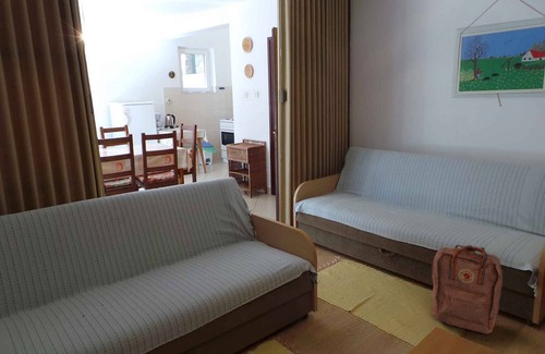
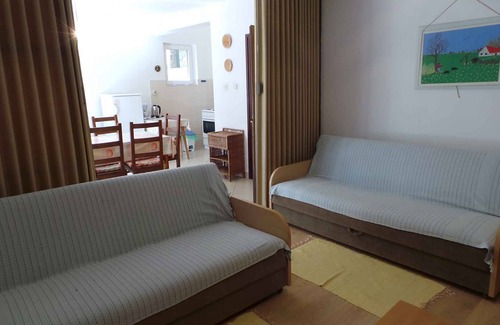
- backpack (464, 282)
